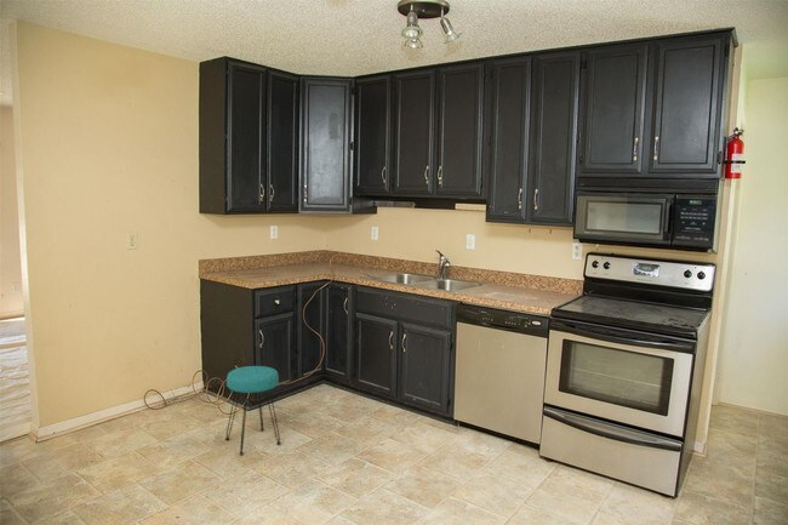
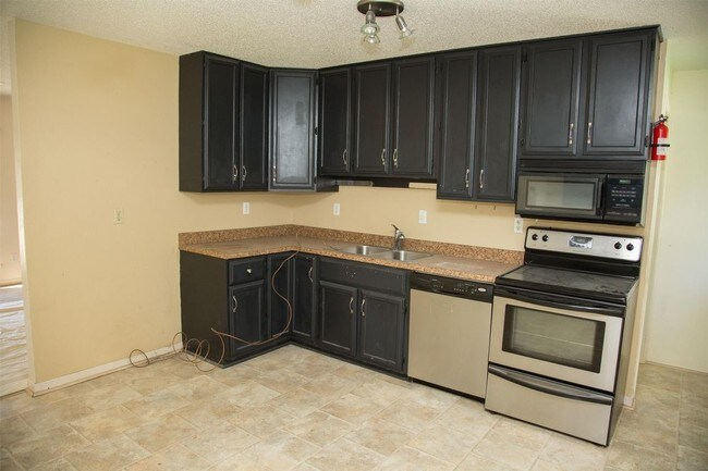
- stool (246, 404)
